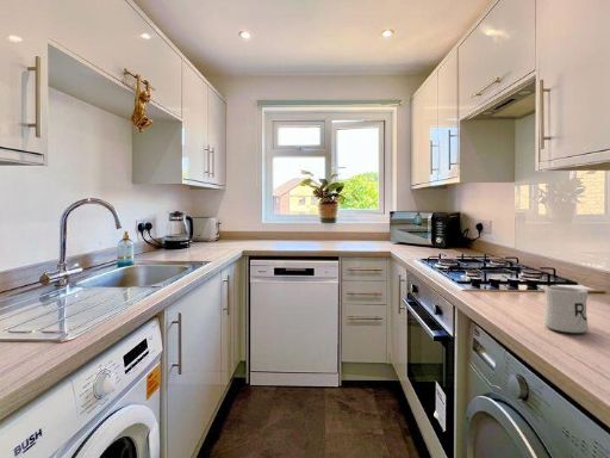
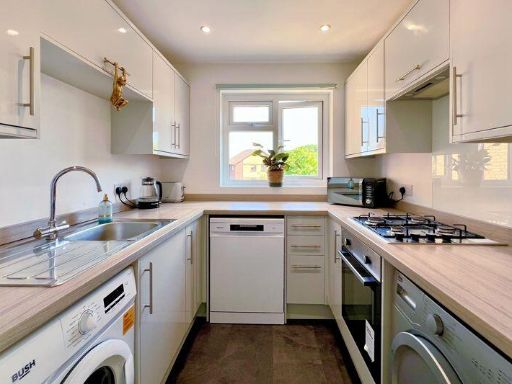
- mug (568, 308)
